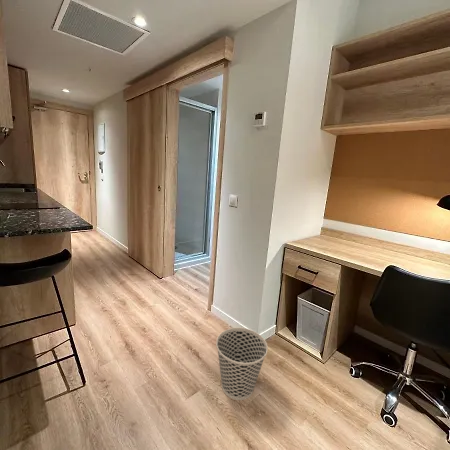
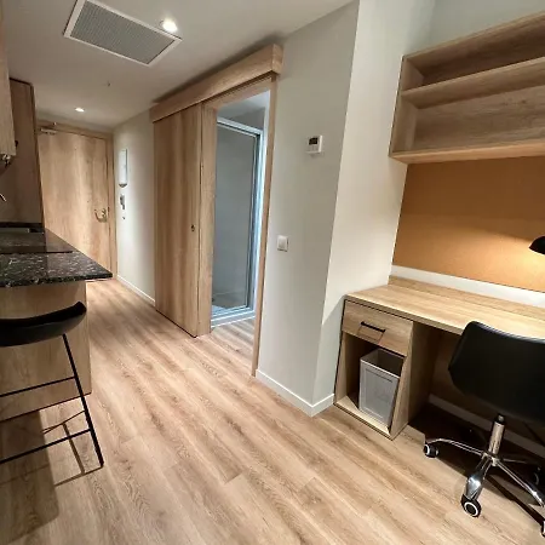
- wastebasket (239, 365)
